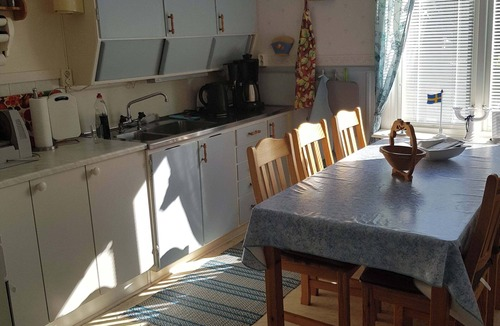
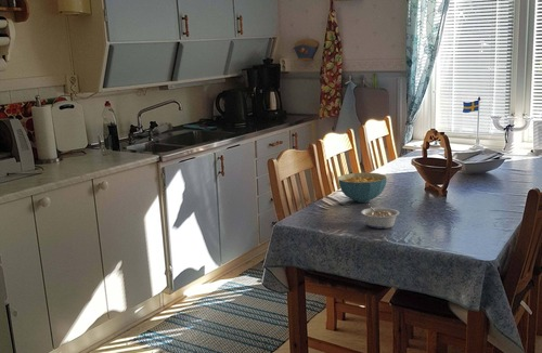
+ legume (378, 217)
+ cereal bowl (362, 188)
